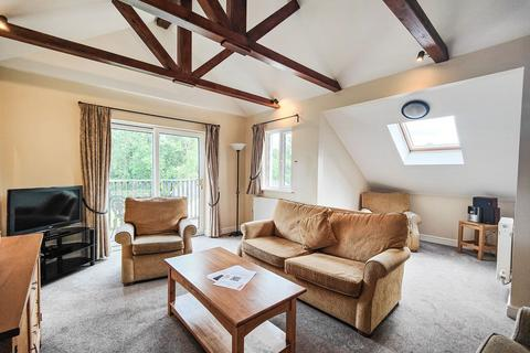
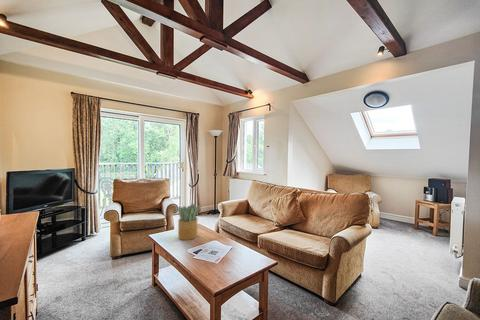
+ potted plant (189, 220)
